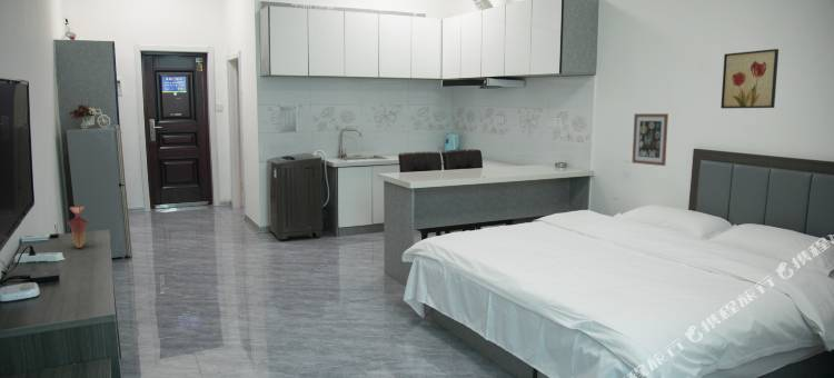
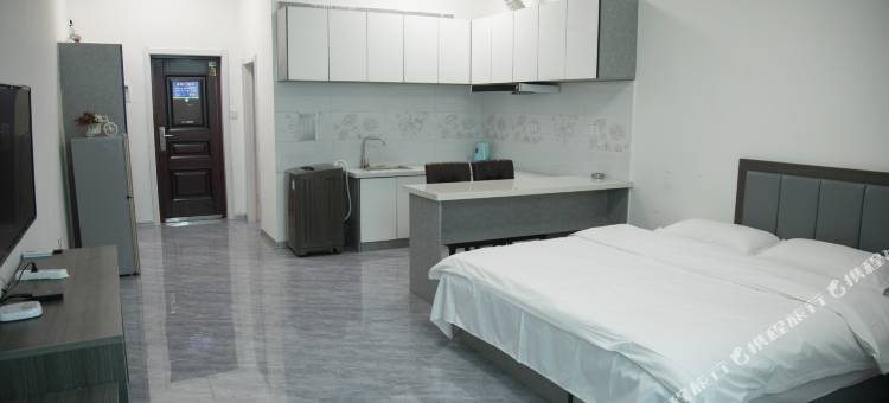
- wall art (649, 139)
- wall art (748, 80)
- pitcher plant (78, 222)
